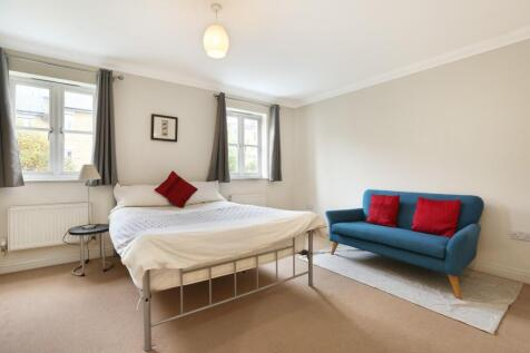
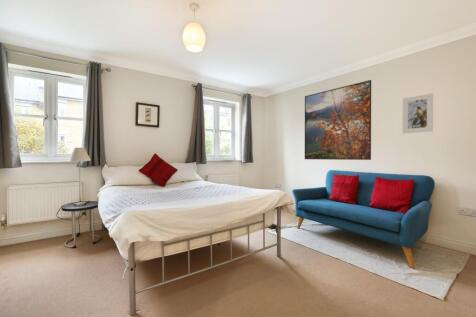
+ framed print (334, 124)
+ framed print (417, 114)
